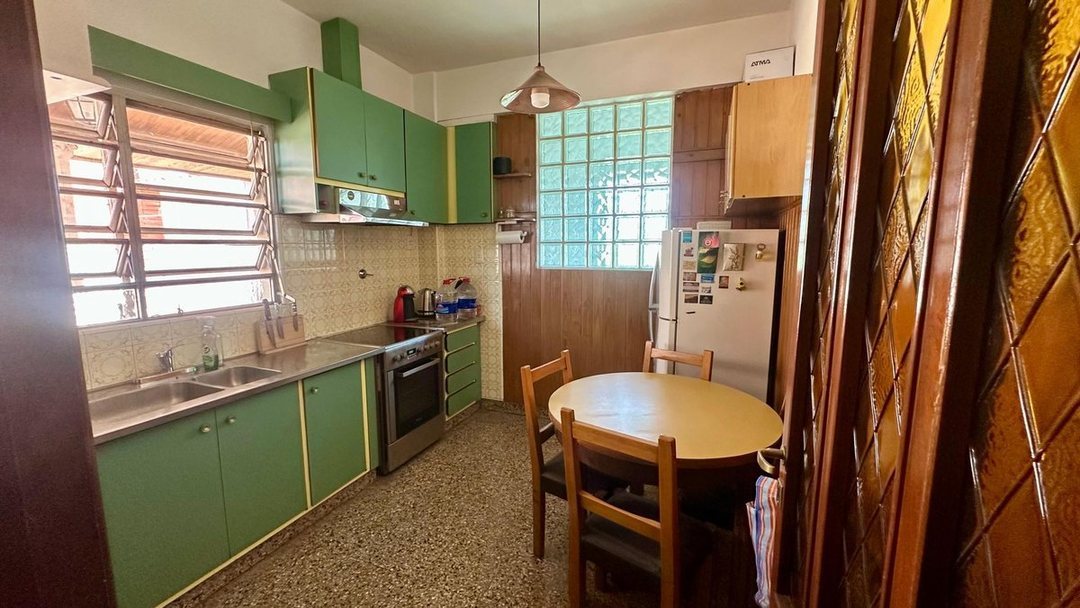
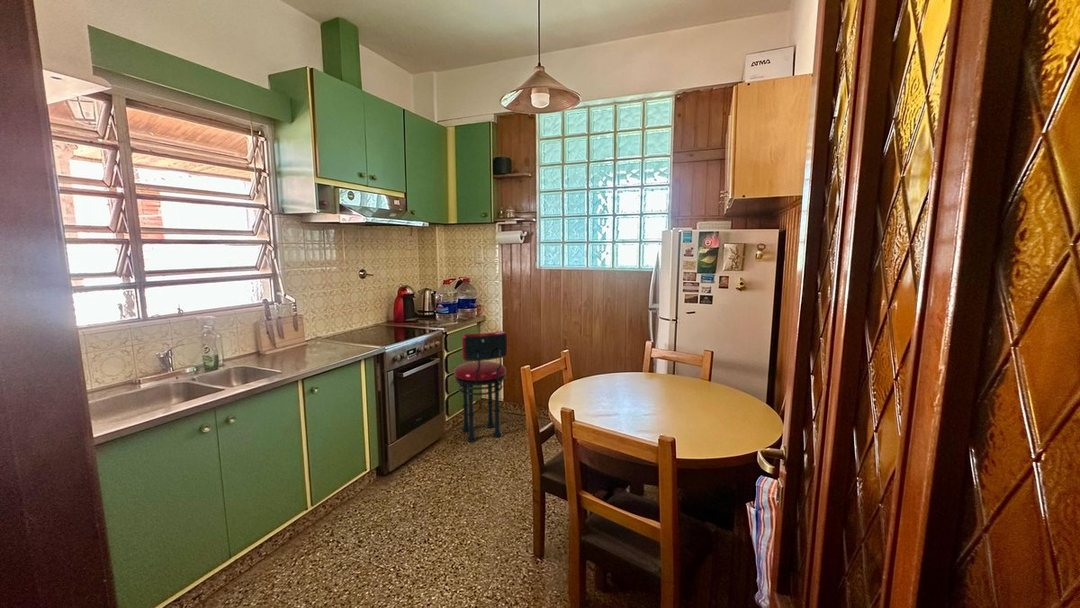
+ stool (481, 383)
